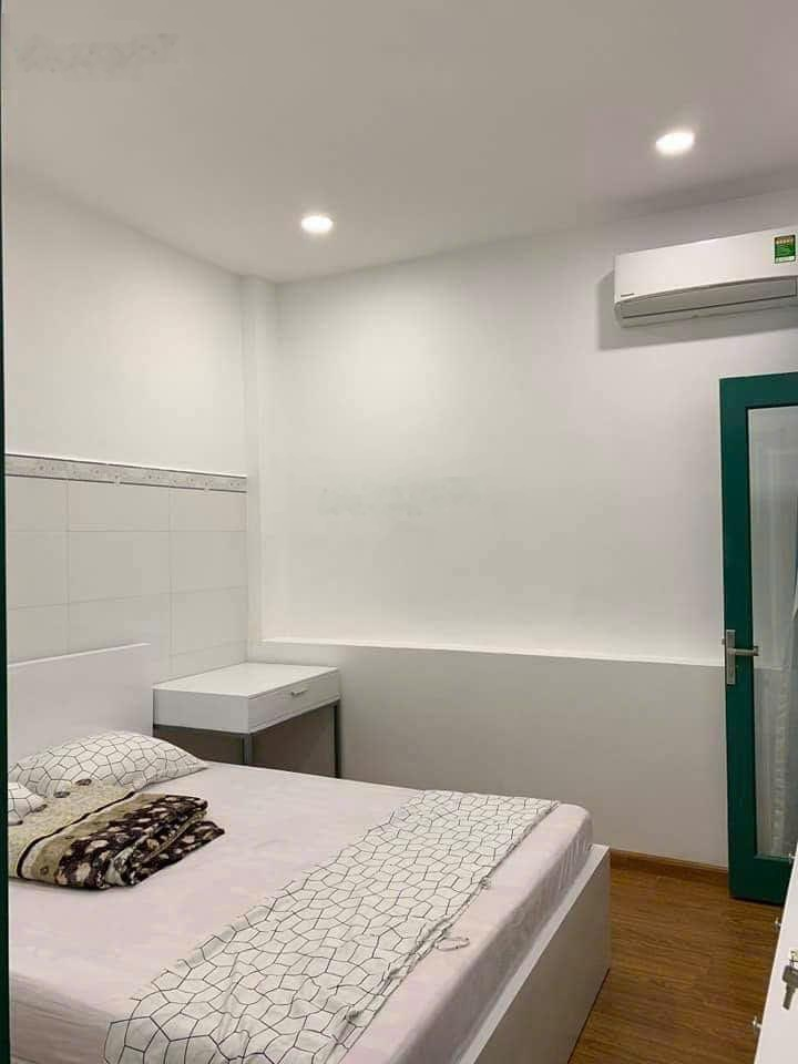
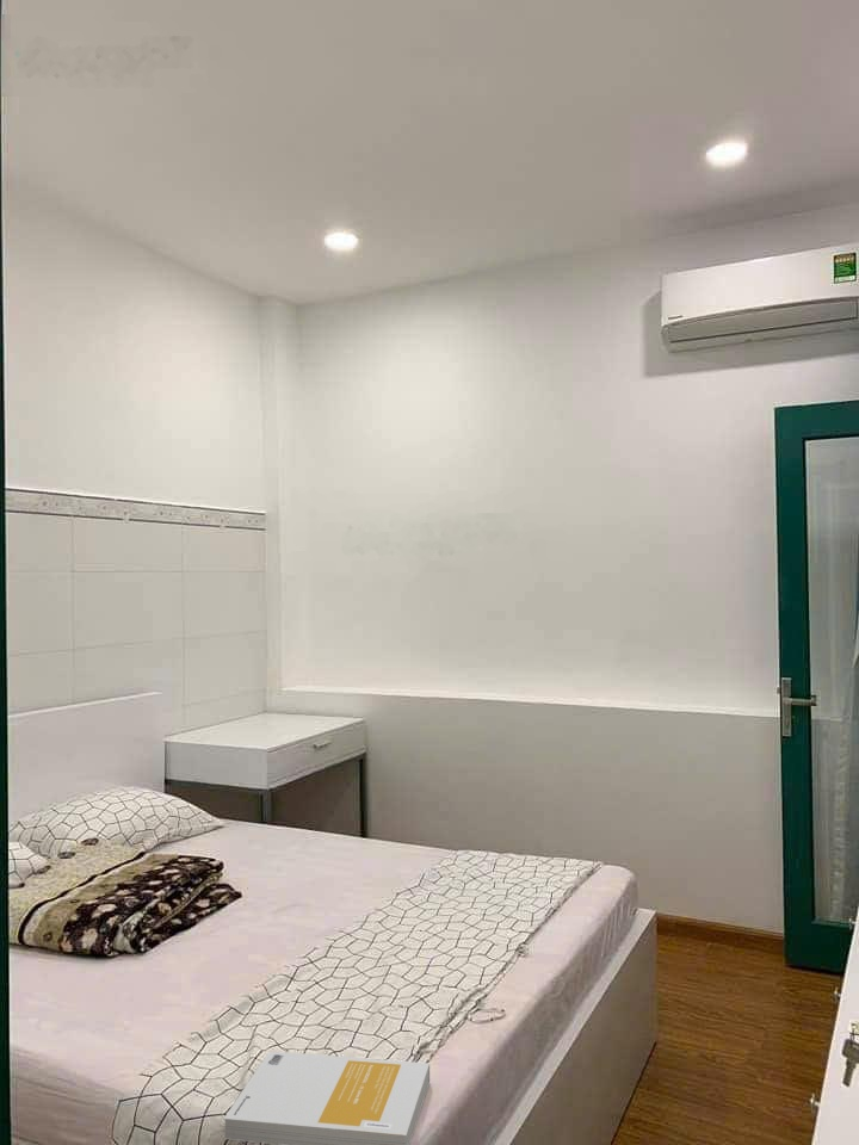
+ book (332, 1098)
